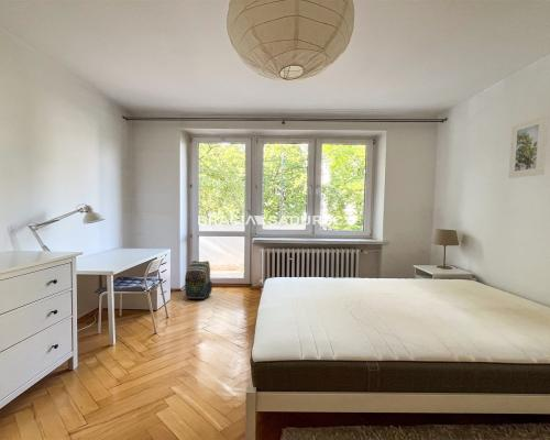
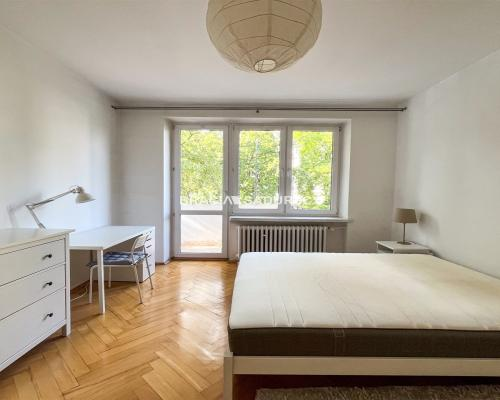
- backpack (198, 279)
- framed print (527, 148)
